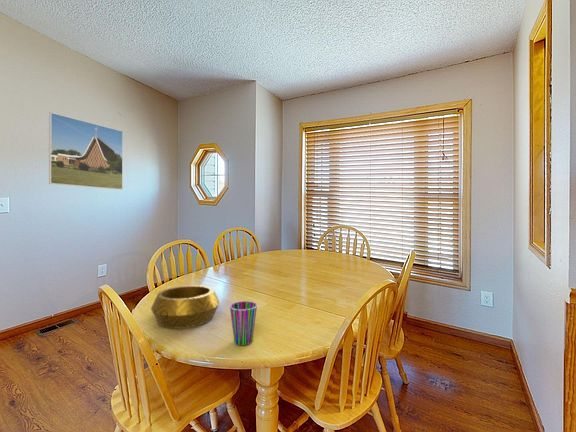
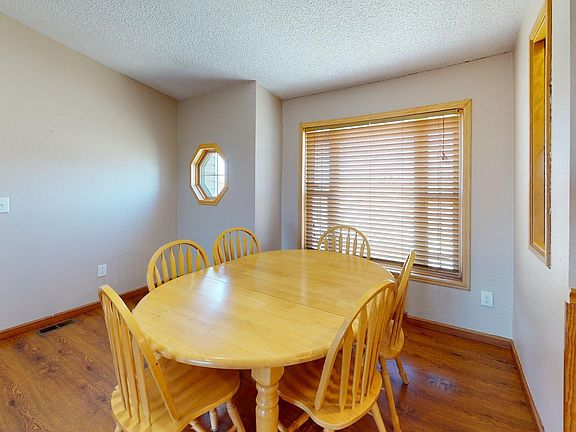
- cup (243, 323)
- decorative bowl (186, 304)
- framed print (89, 154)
